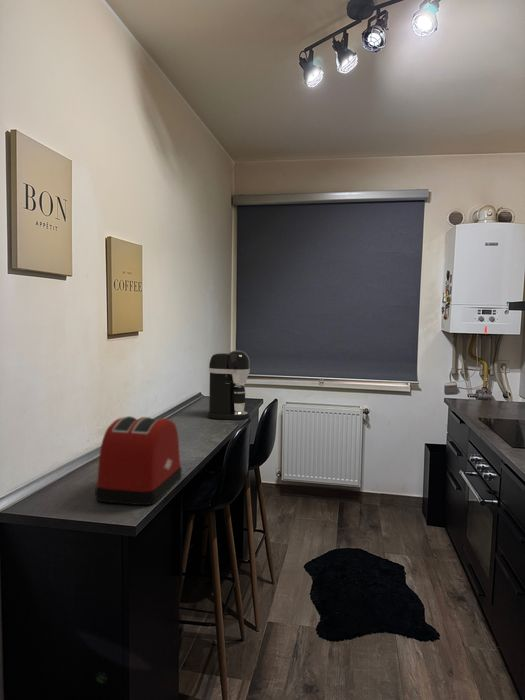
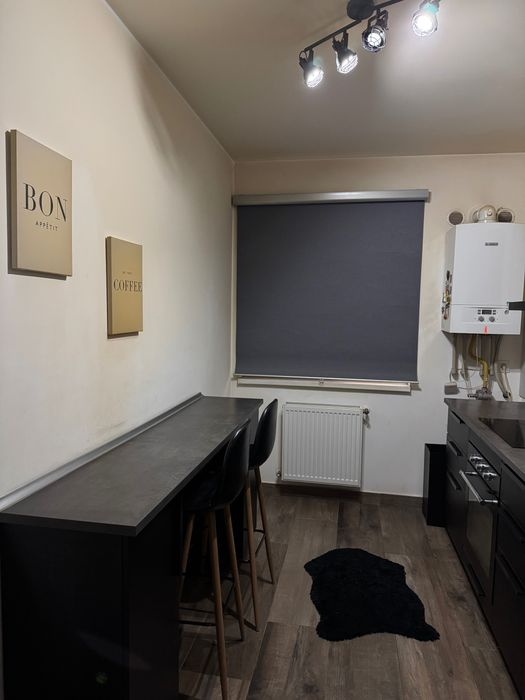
- toaster (142, 452)
- coffee maker (229, 383)
